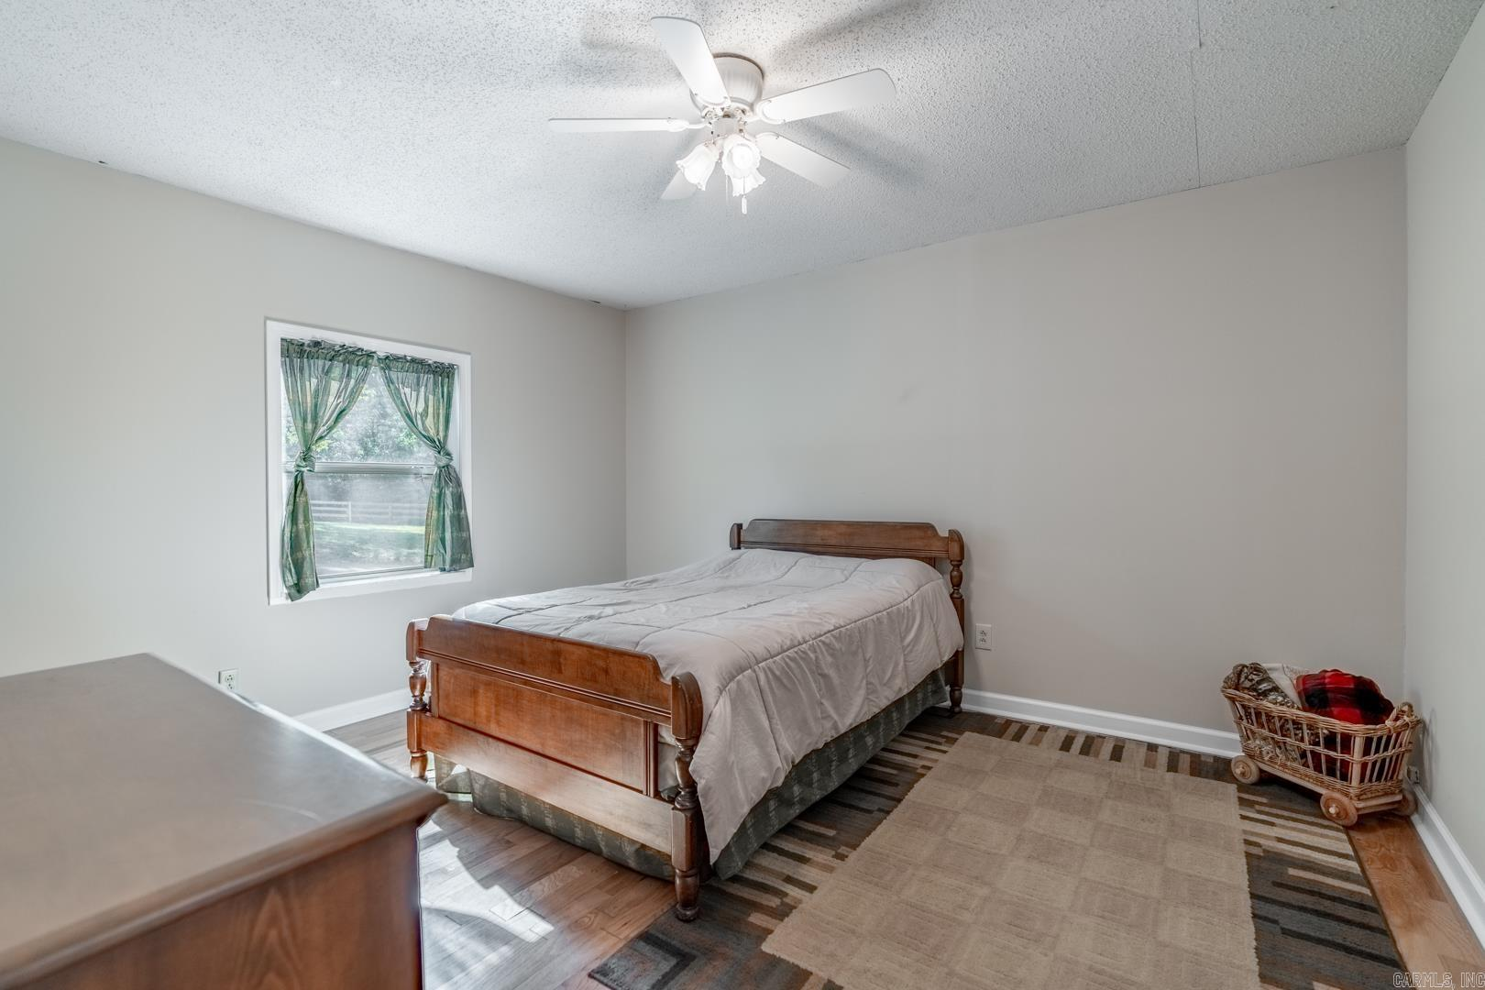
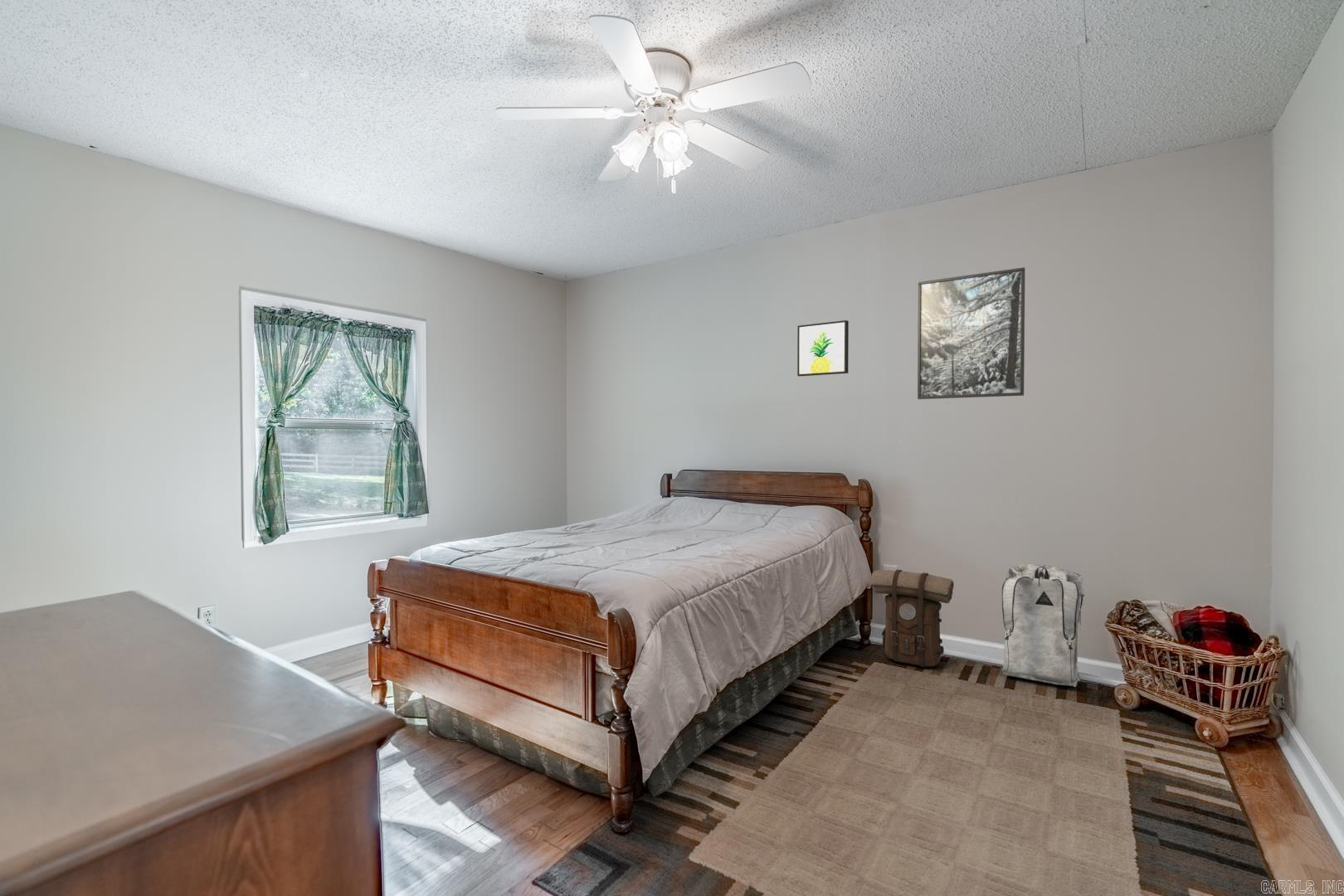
+ backpack (1041, 624)
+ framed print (968, 336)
+ backpack (914, 615)
+ wall art (822, 348)
